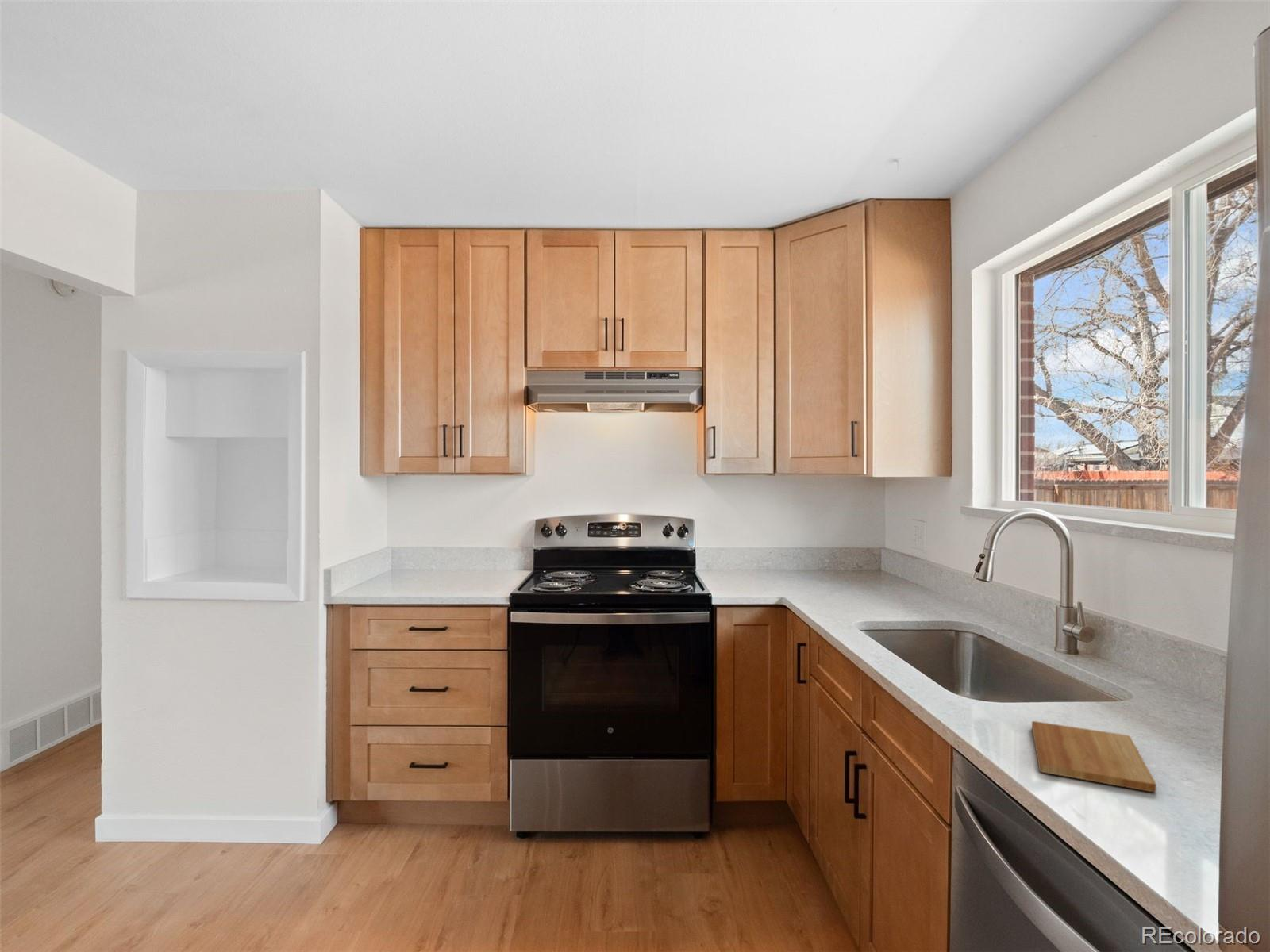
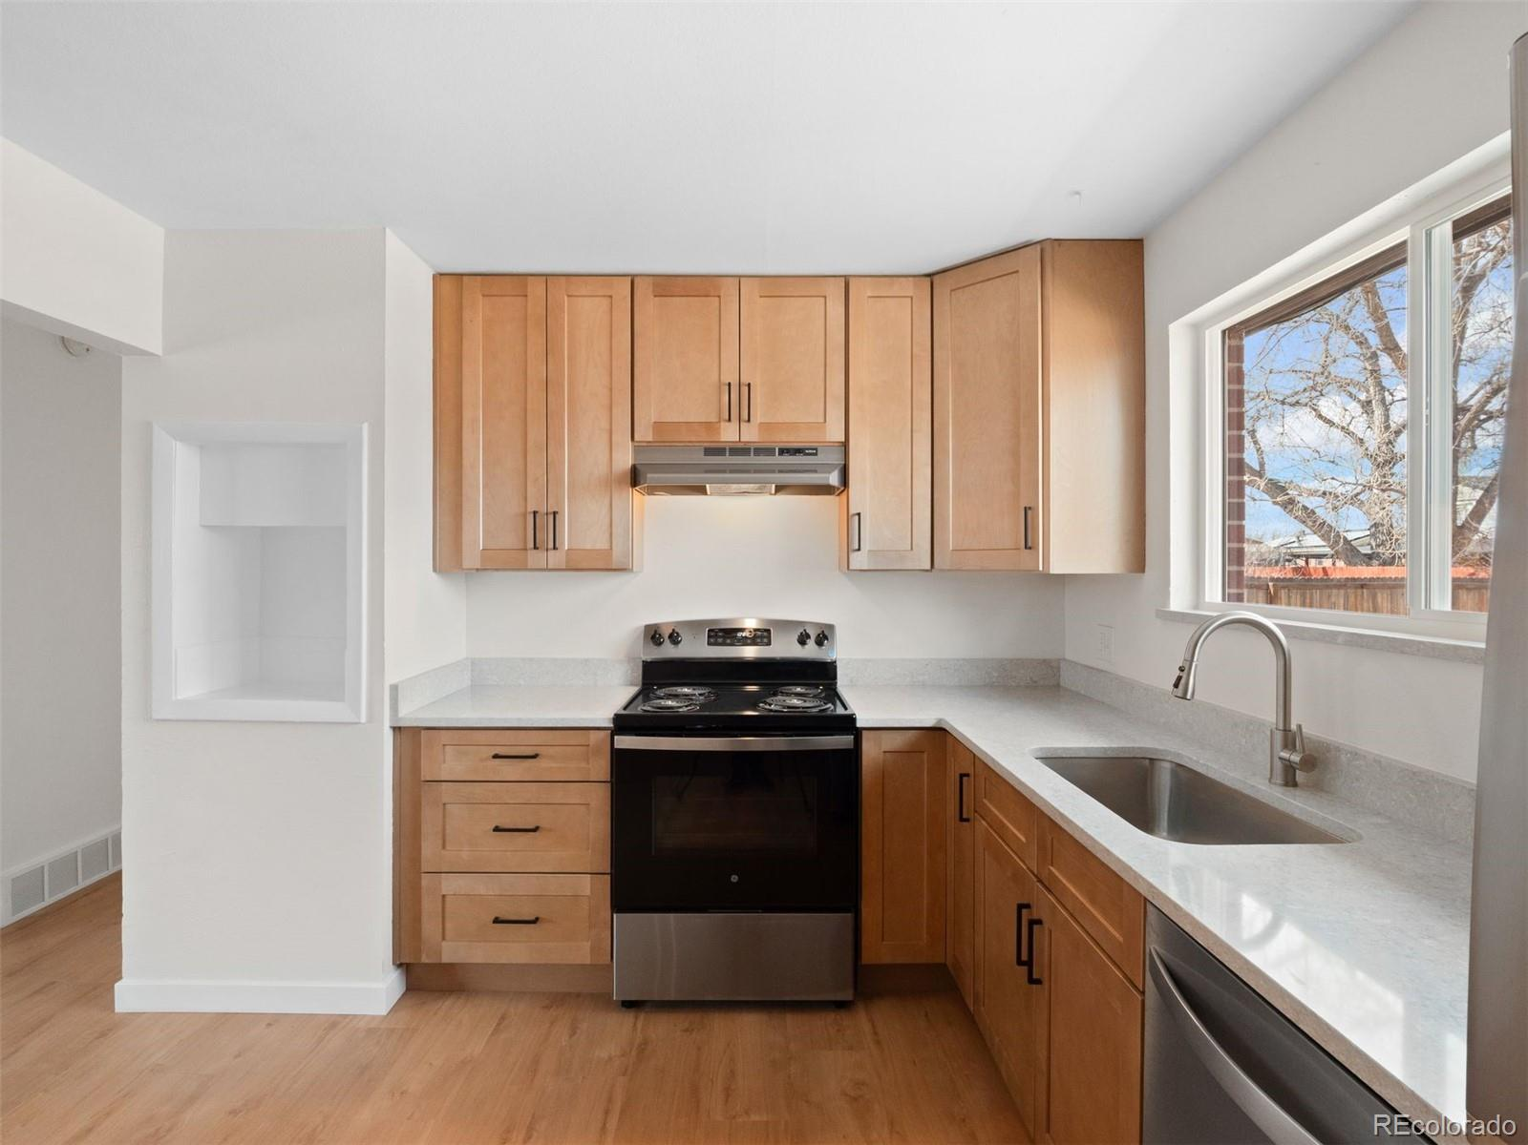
- cutting board (1087, 752)
